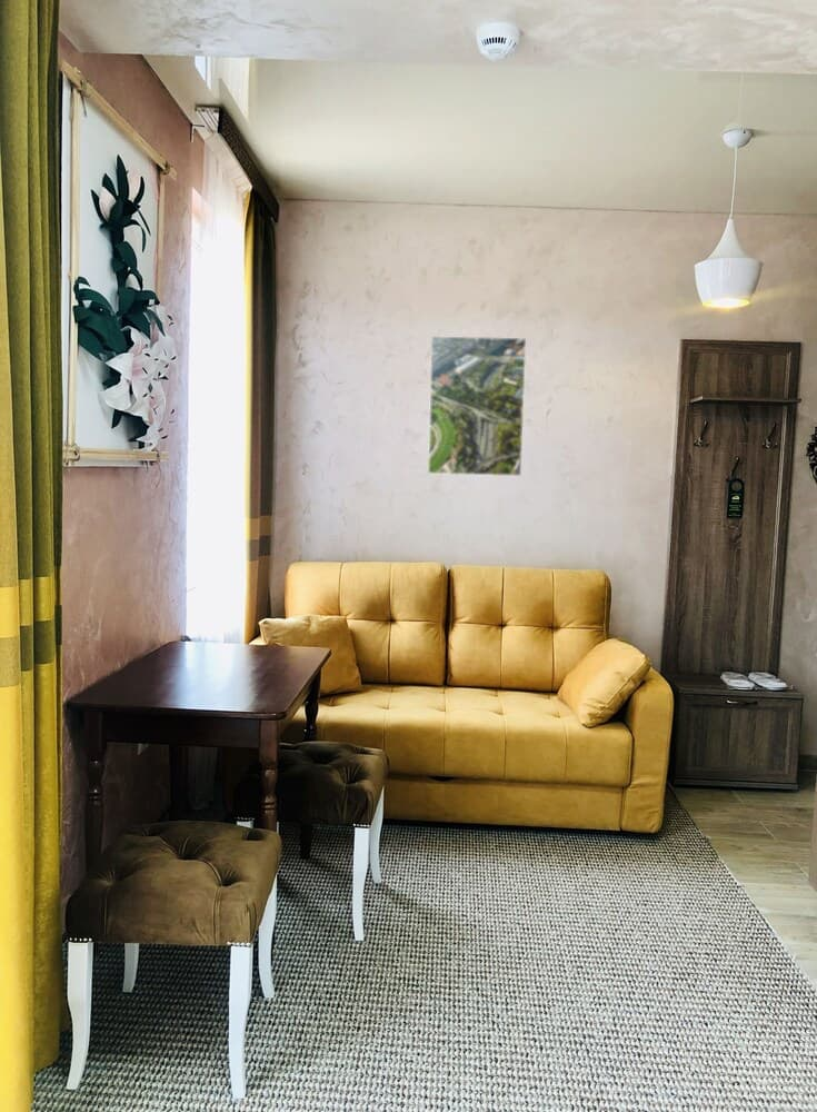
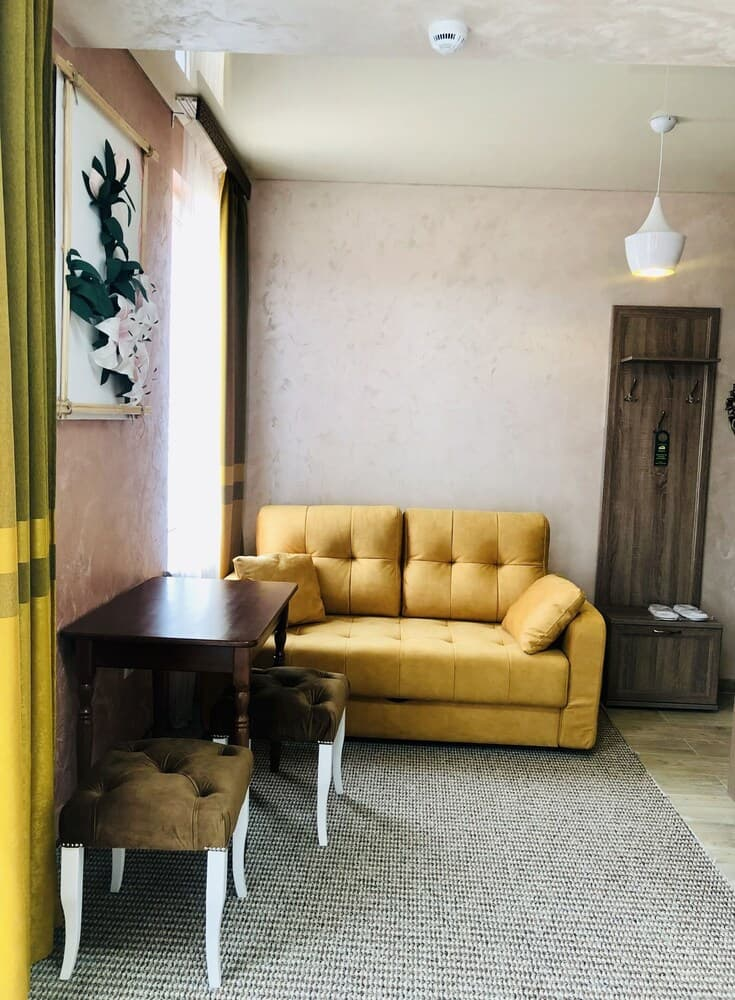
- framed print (476, 406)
